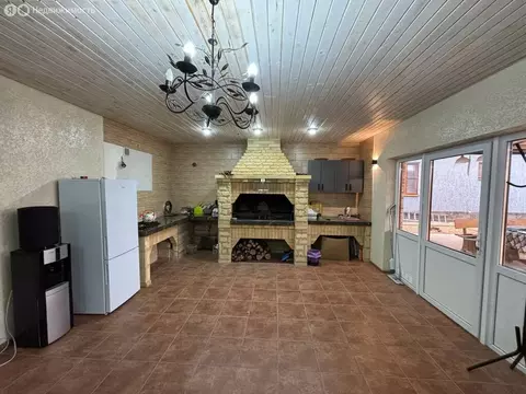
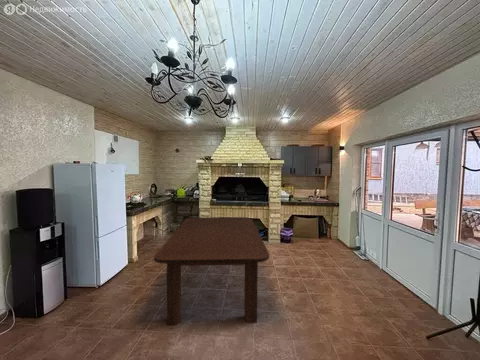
+ dining table (216, 257)
